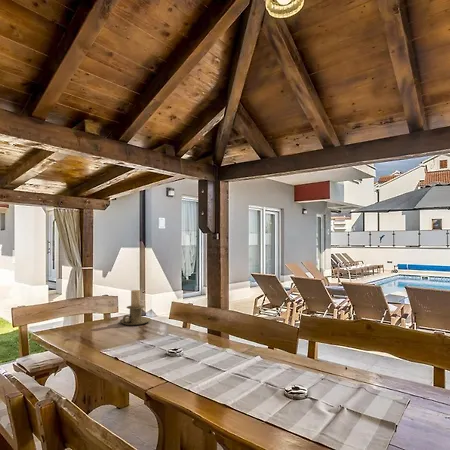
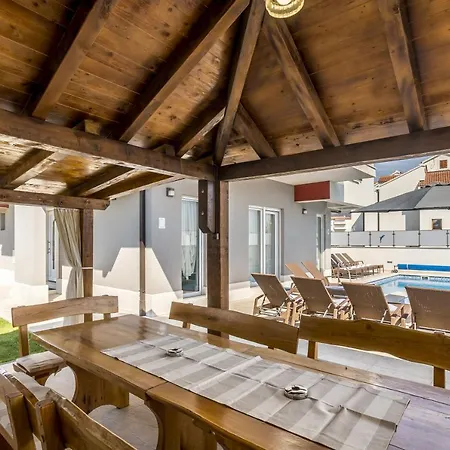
- candle holder (135, 306)
